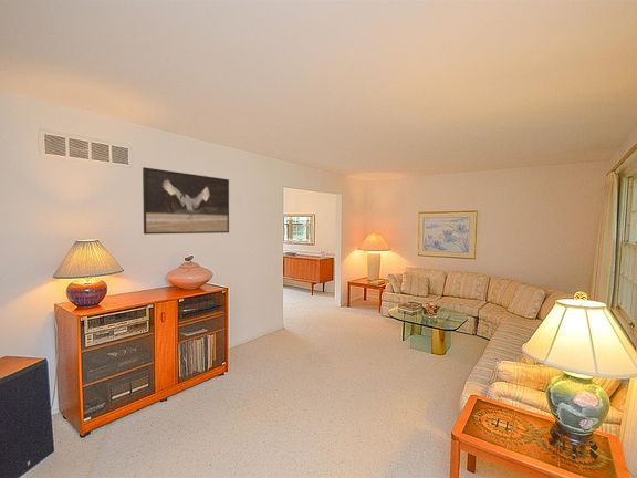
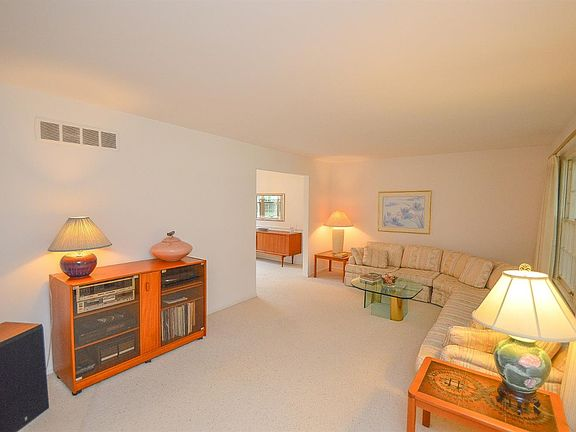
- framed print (190, 204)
